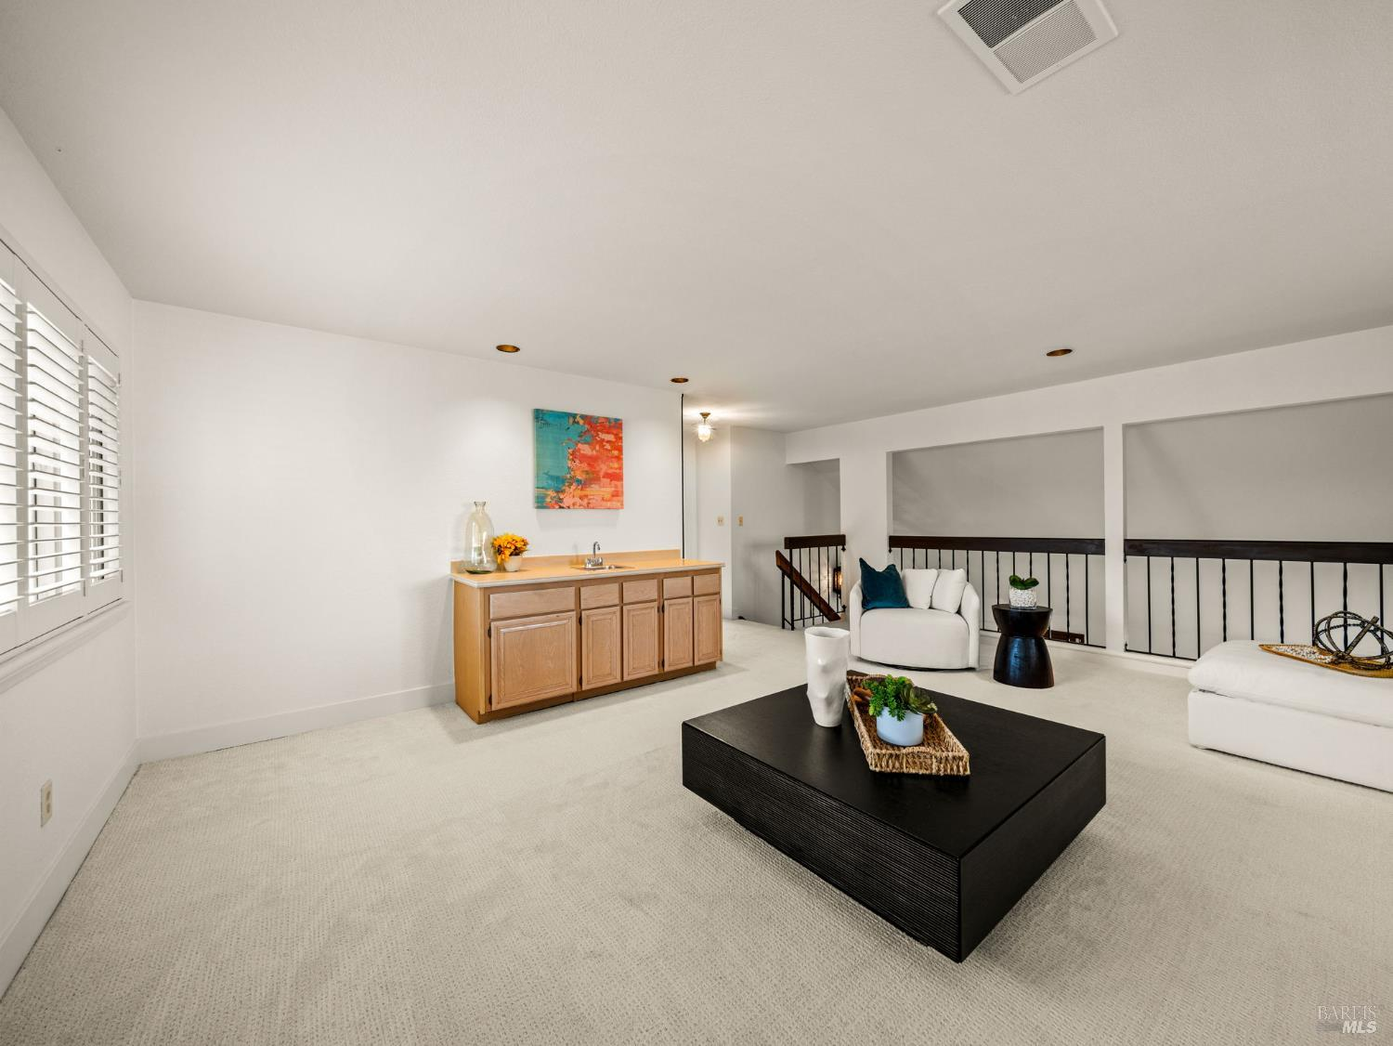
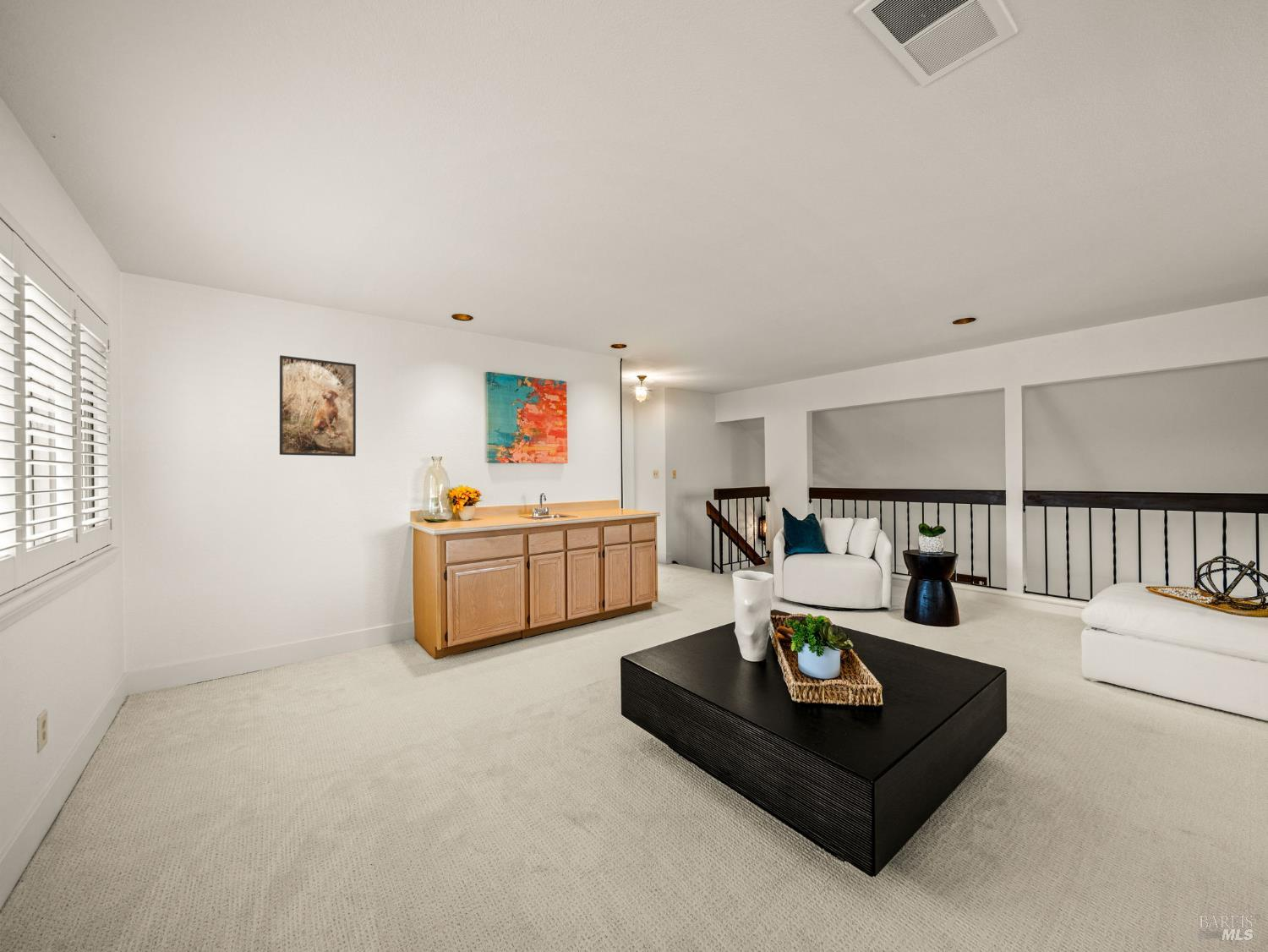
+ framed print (319, 408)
